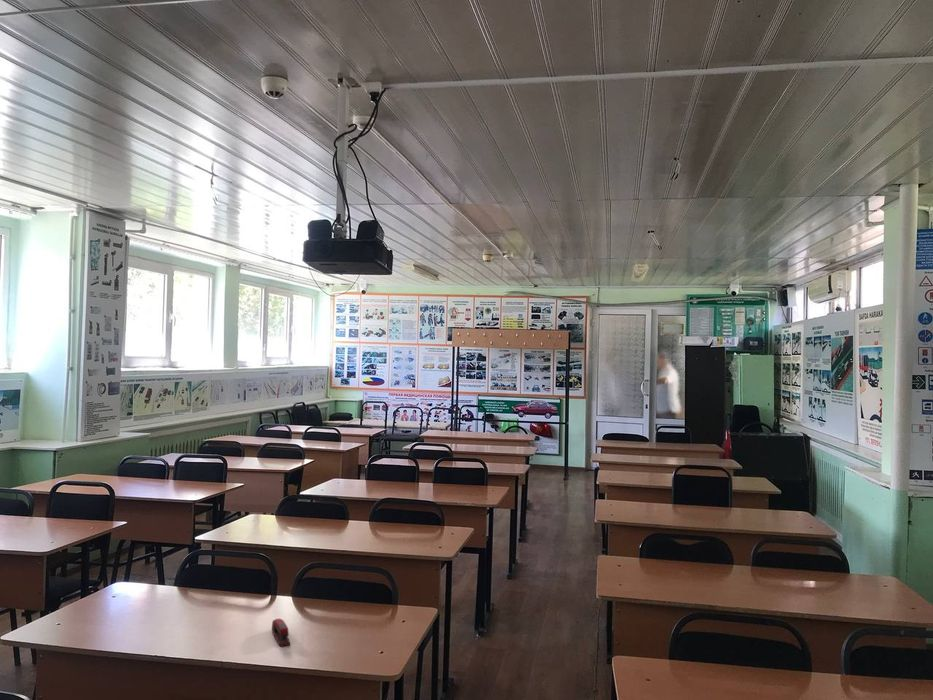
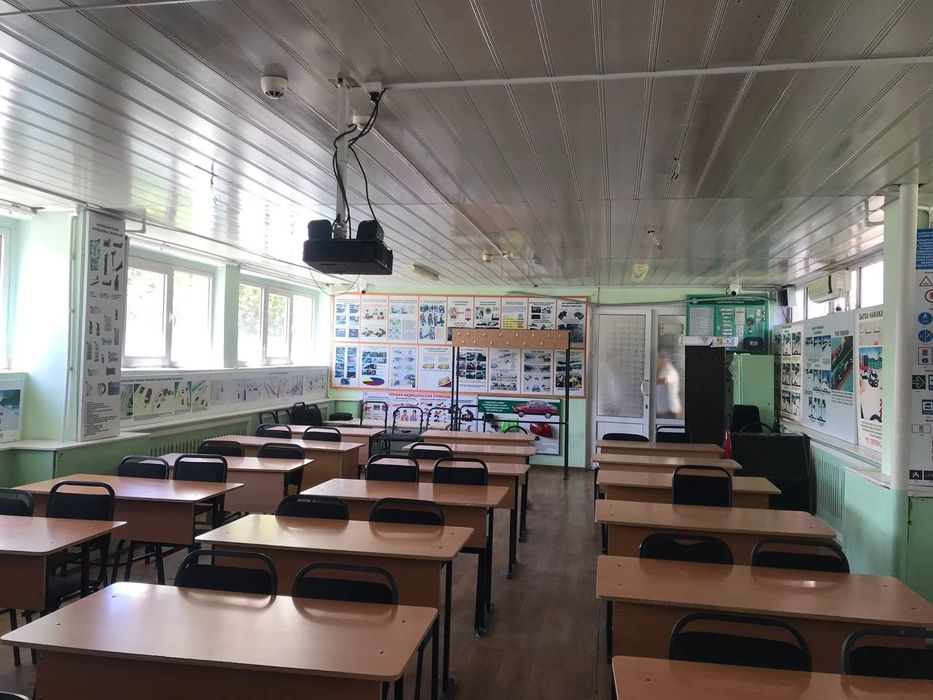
- stapler (280, 629)
